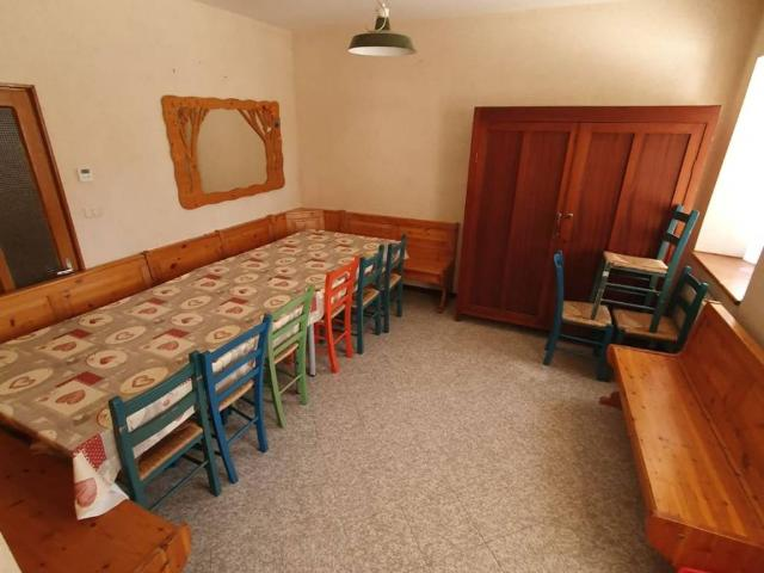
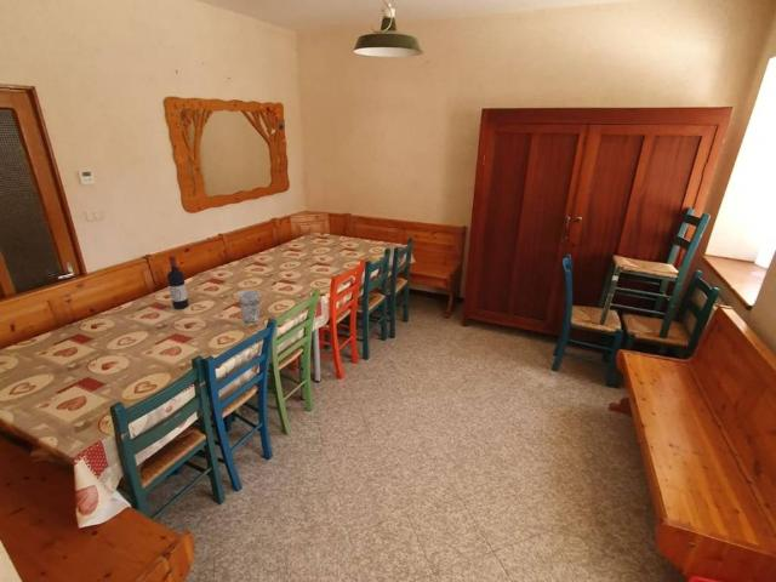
+ cup (250, 306)
+ wine bottle (176, 281)
